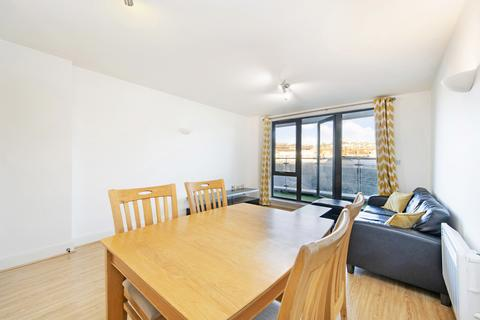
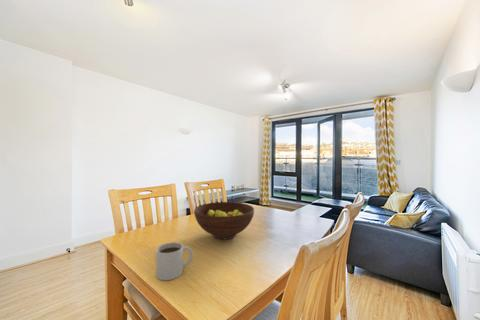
+ fruit bowl (224, 221)
+ mug (175, 258)
